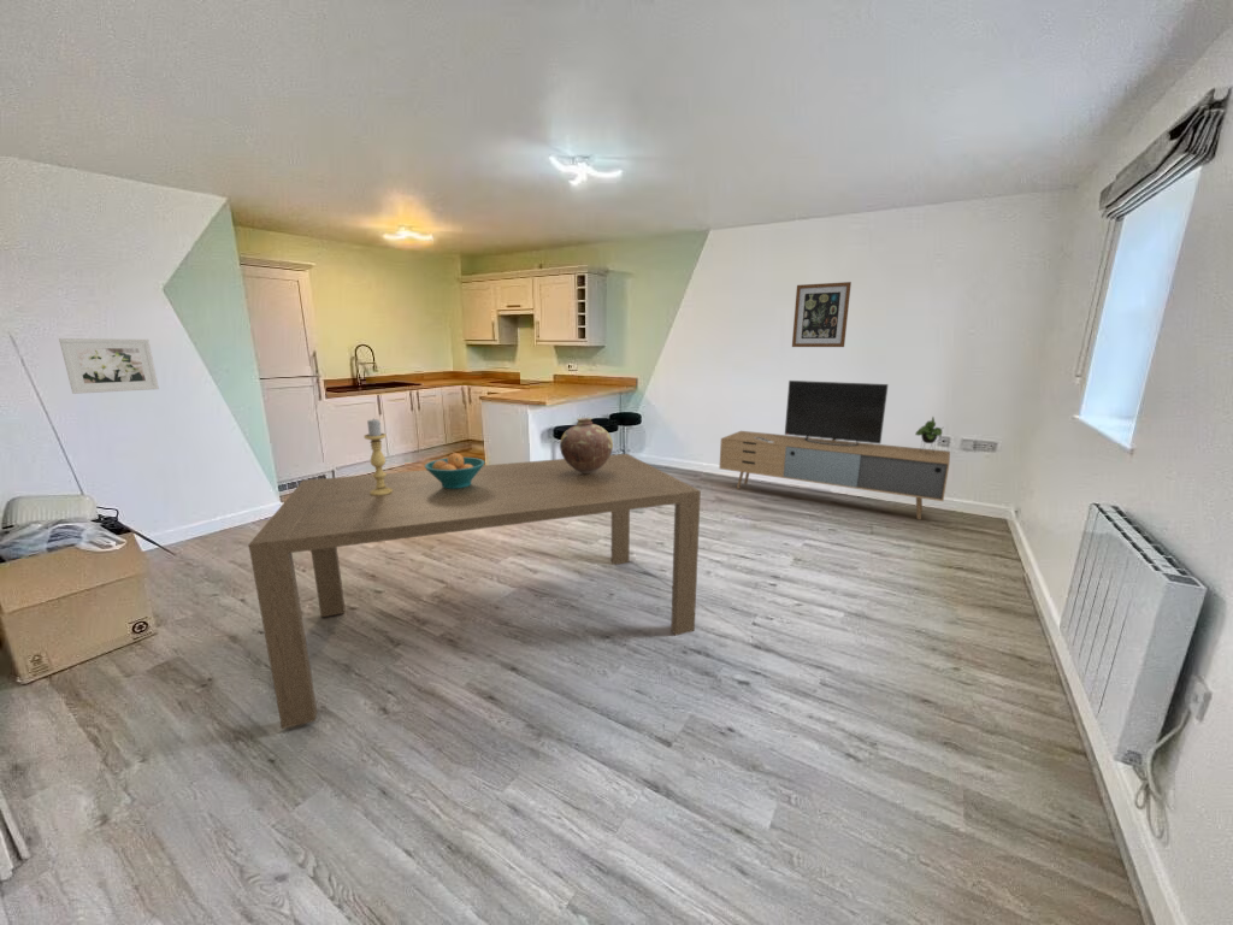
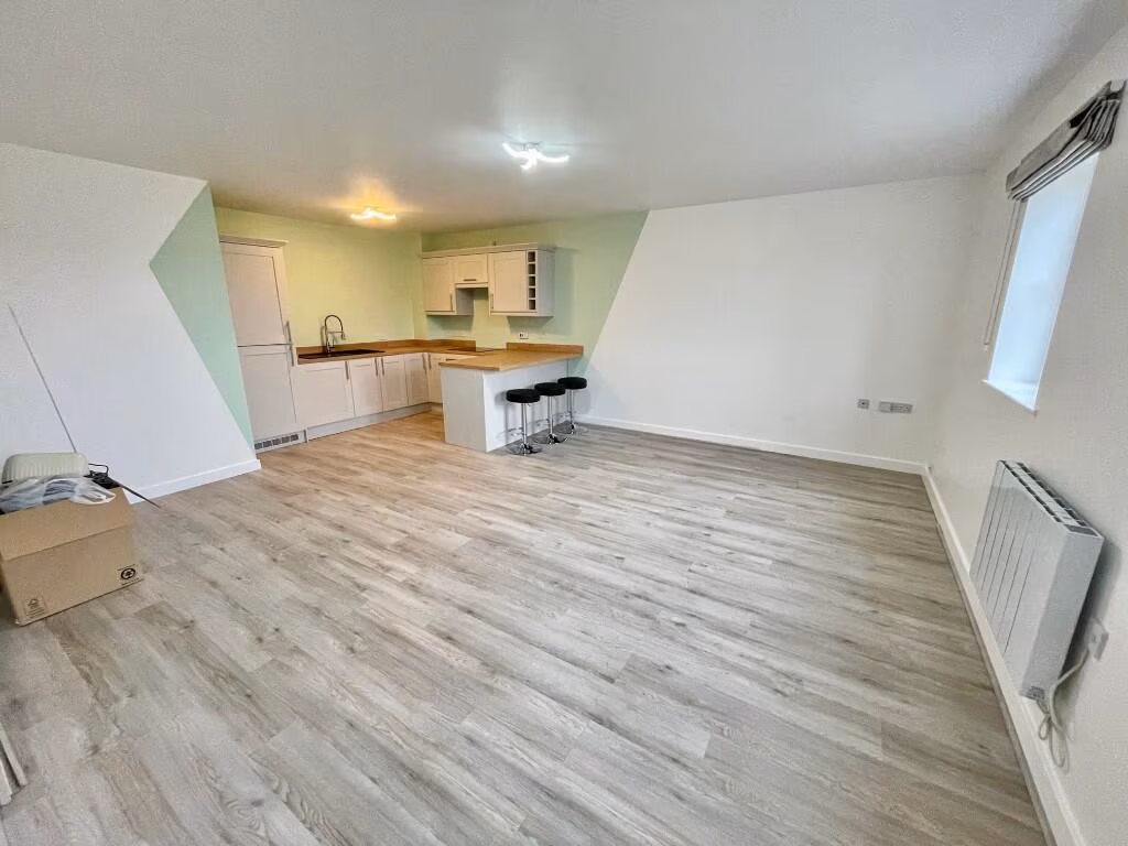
- wall art (820, 316)
- candle holder (377, 455)
- vase (586, 446)
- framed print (112, 365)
- media console (828, 442)
- dining table (492, 526)
- fruit bowl (455, 469)
